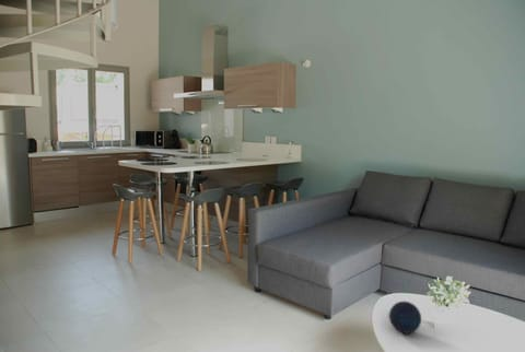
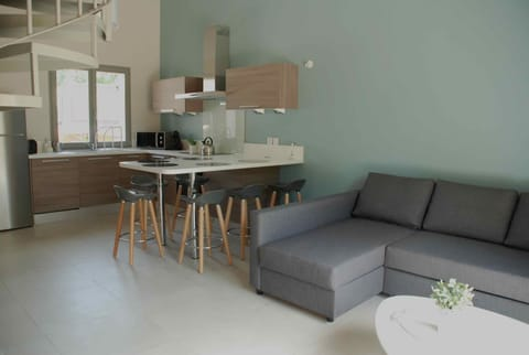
- decorative orb (405, 317)
